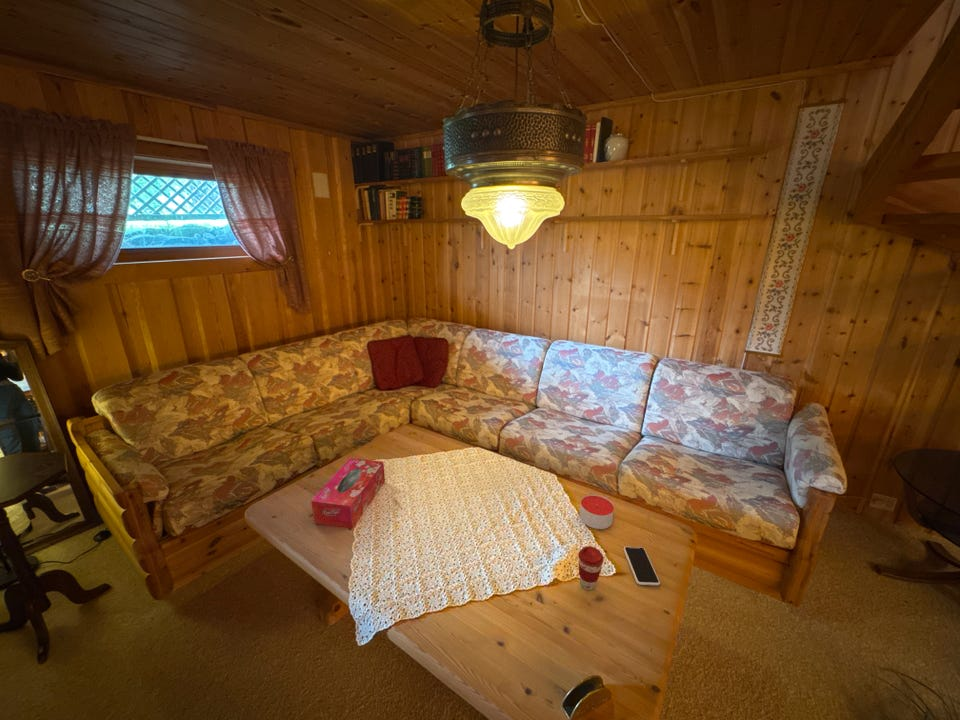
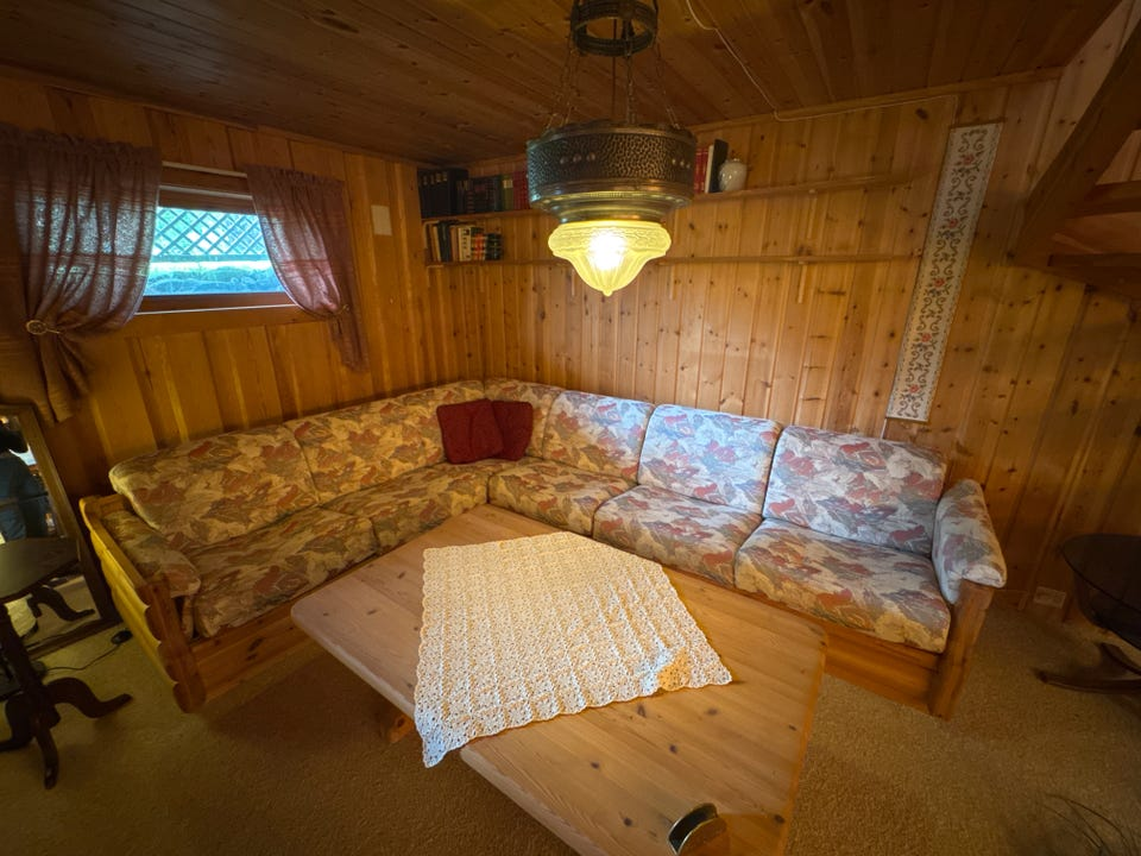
- smartphone (640, 565)
- candle (596, 510)
- tissue box (351, 490)
- coffee cup (589, 568)
